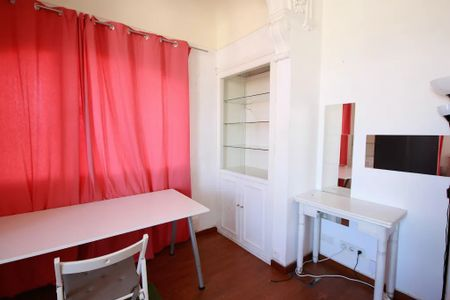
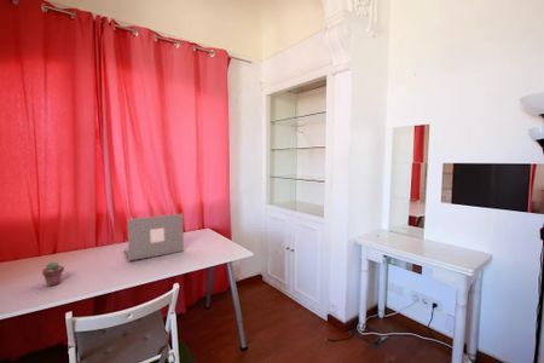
+ laptop (154, 231)
+ potted succulent (53, 272)
